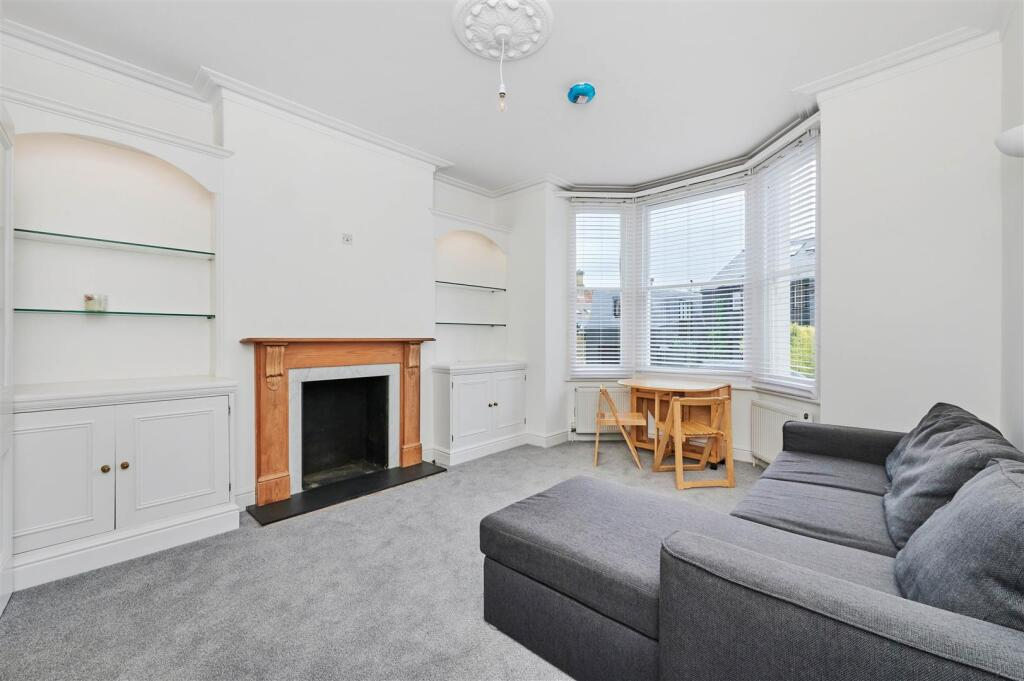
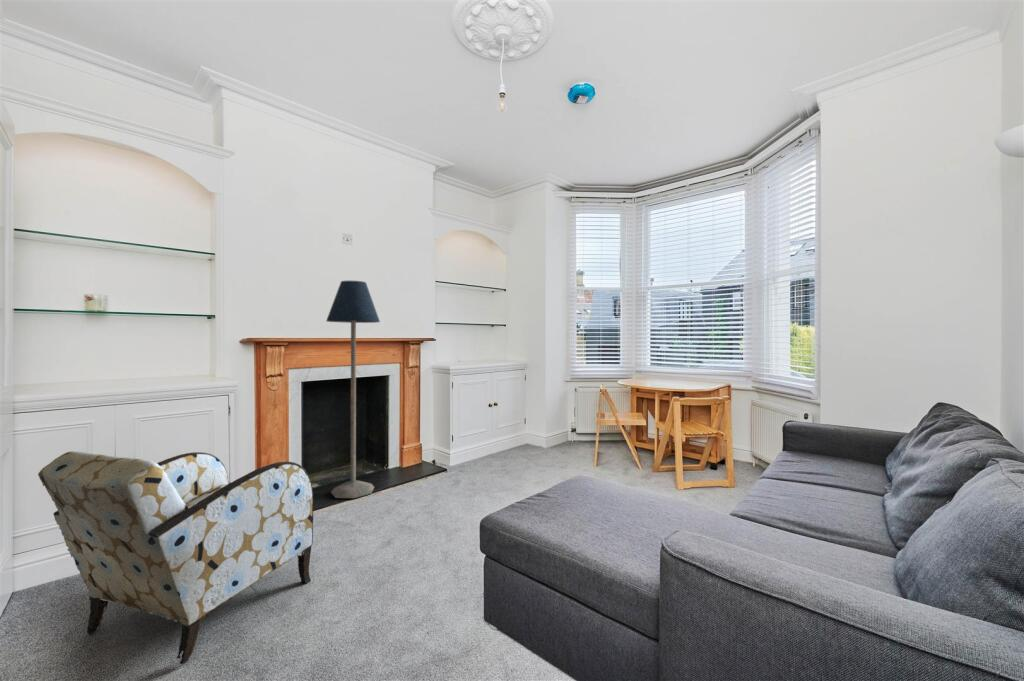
+ floor lamp (353, 386)
+ armchair (195, 523)
